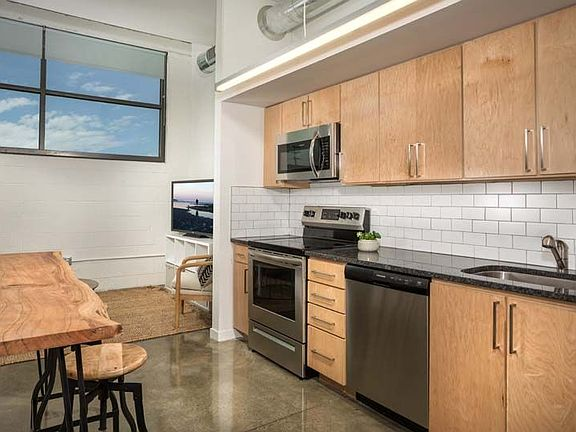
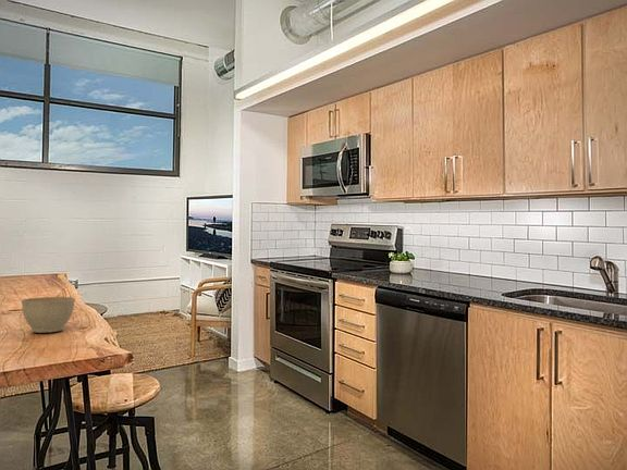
+ planter bowl (48, 314)
